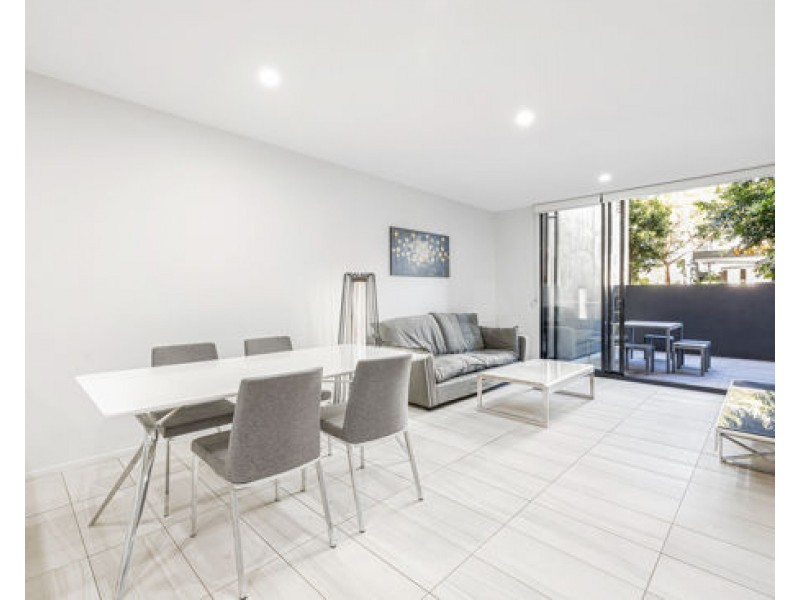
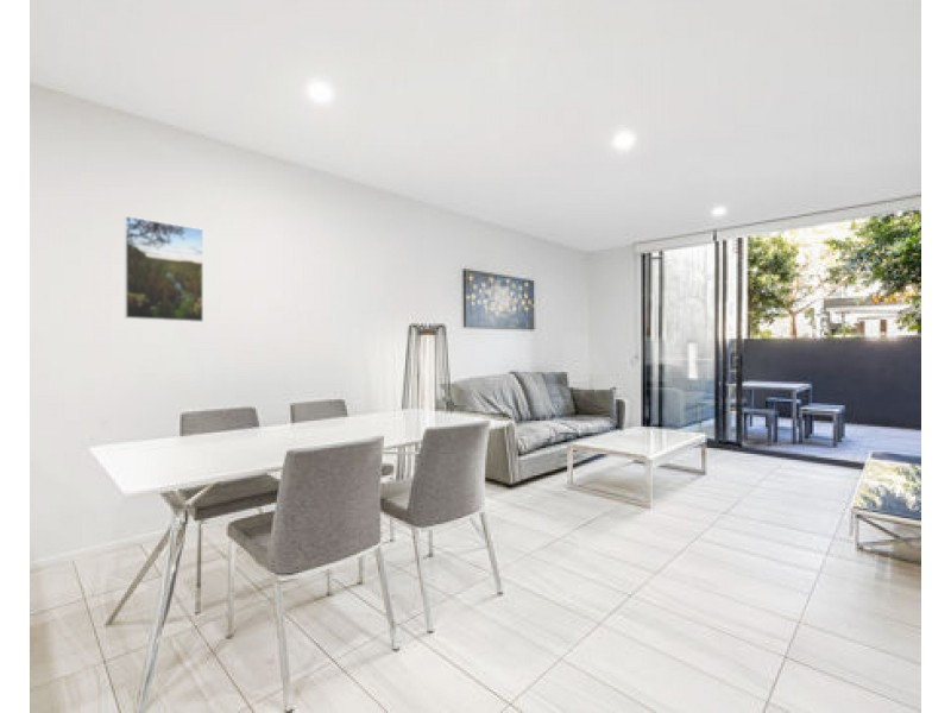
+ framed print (165, 271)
